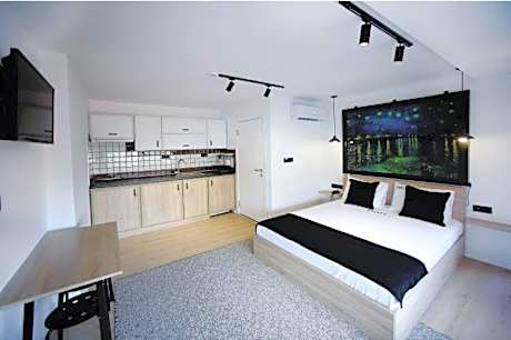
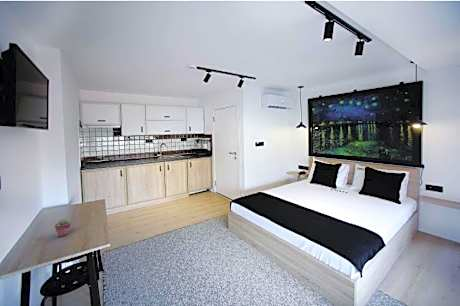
+ potted succulent (63, 226)
